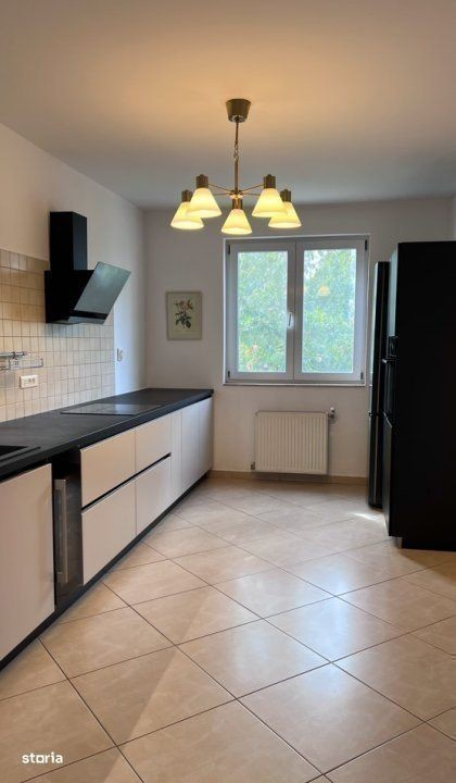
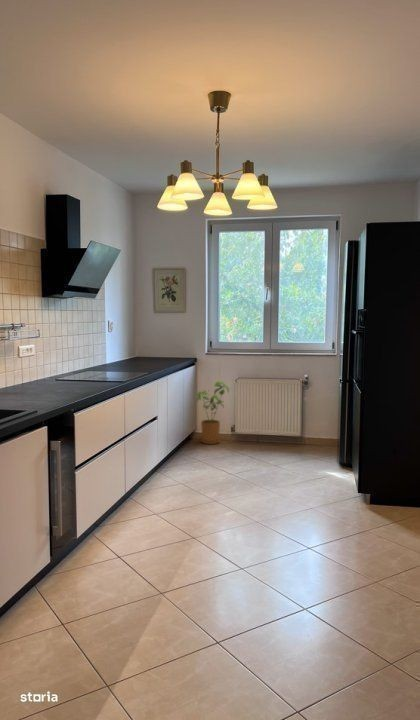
+ house plant (211, 411)
